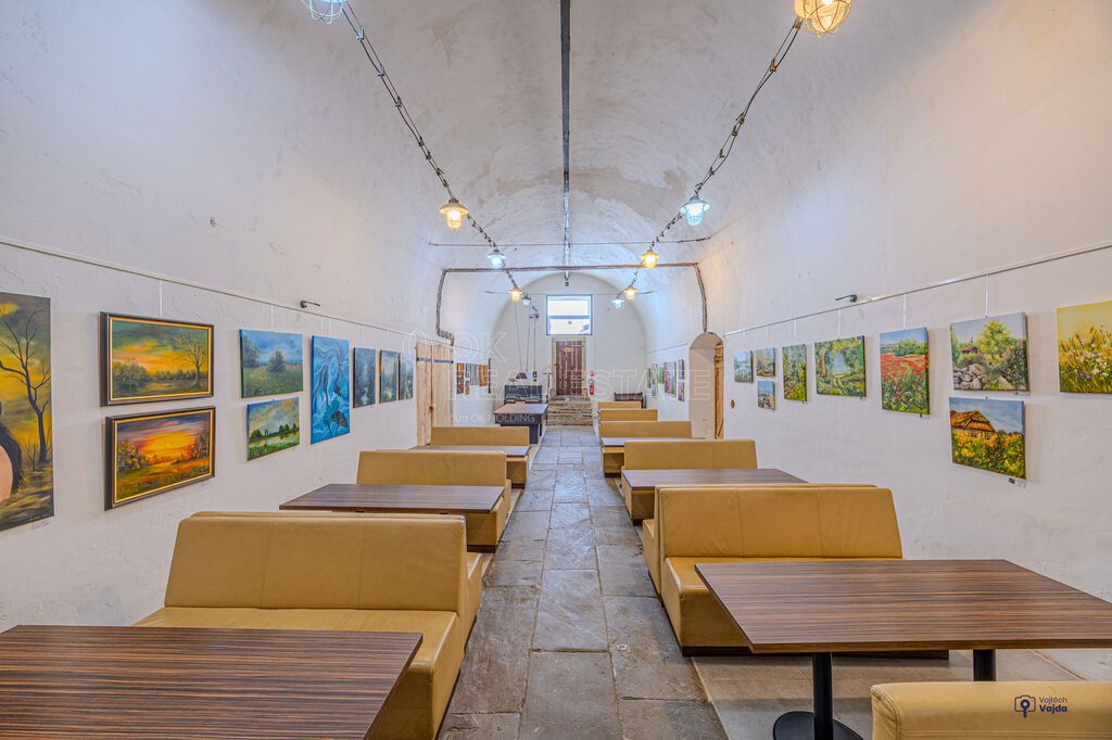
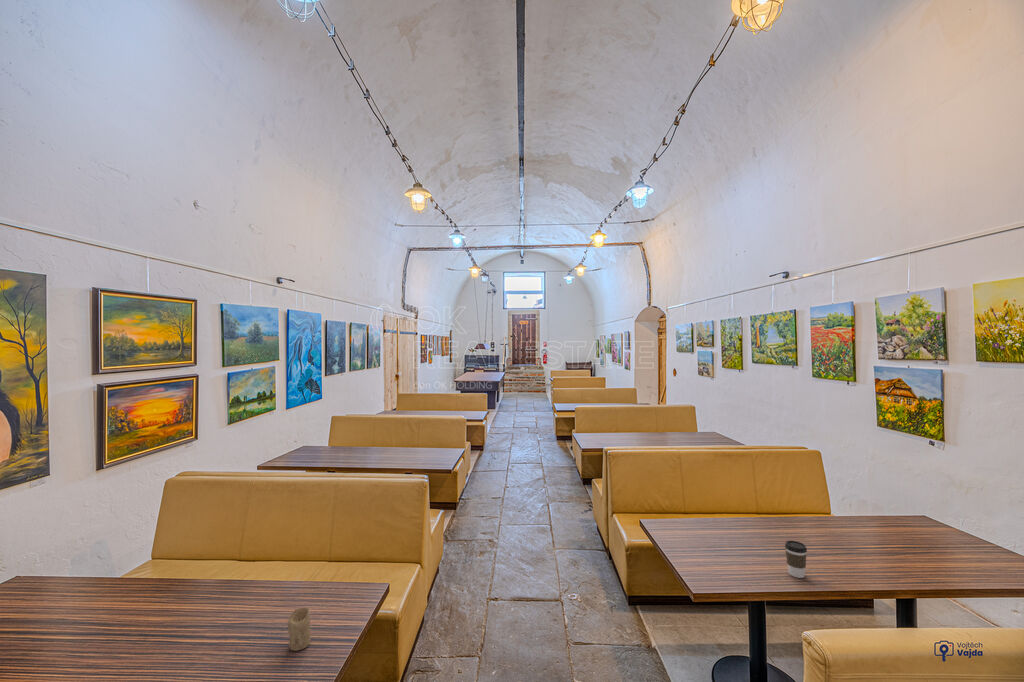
+ coffee cup (796, 559)
+ candle (299, 629)
